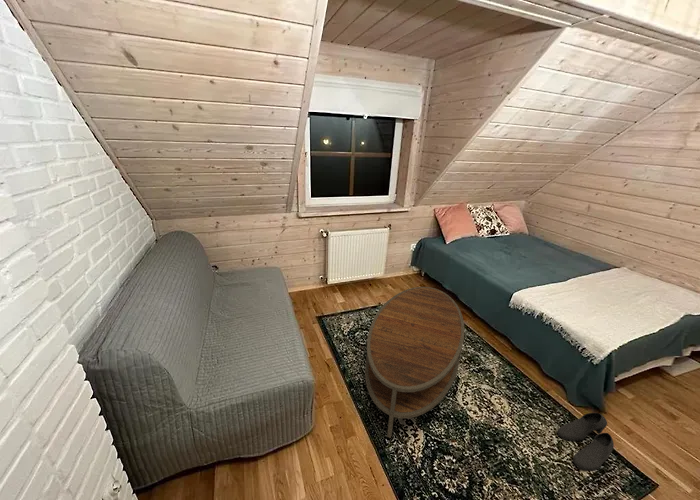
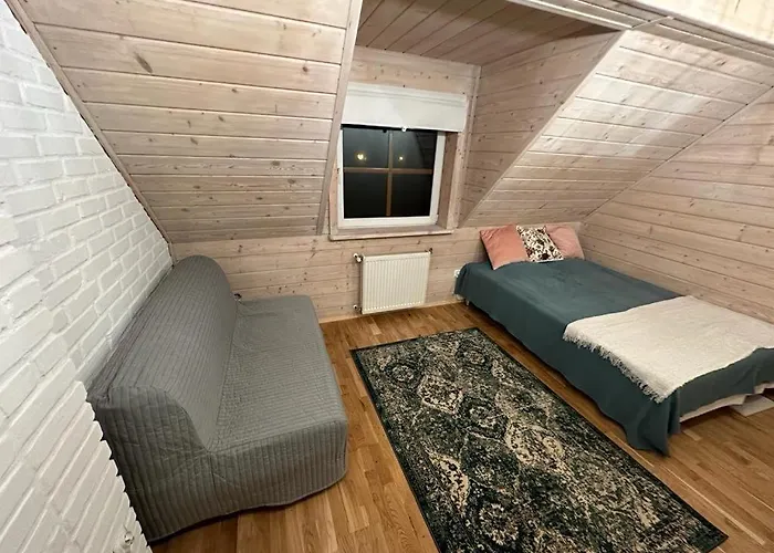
- shoe (586, 434)
- coffee table (415, 345)
